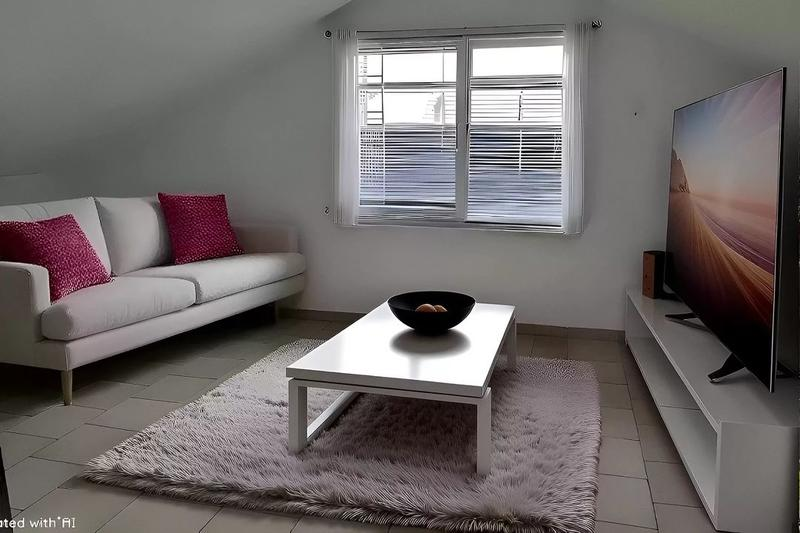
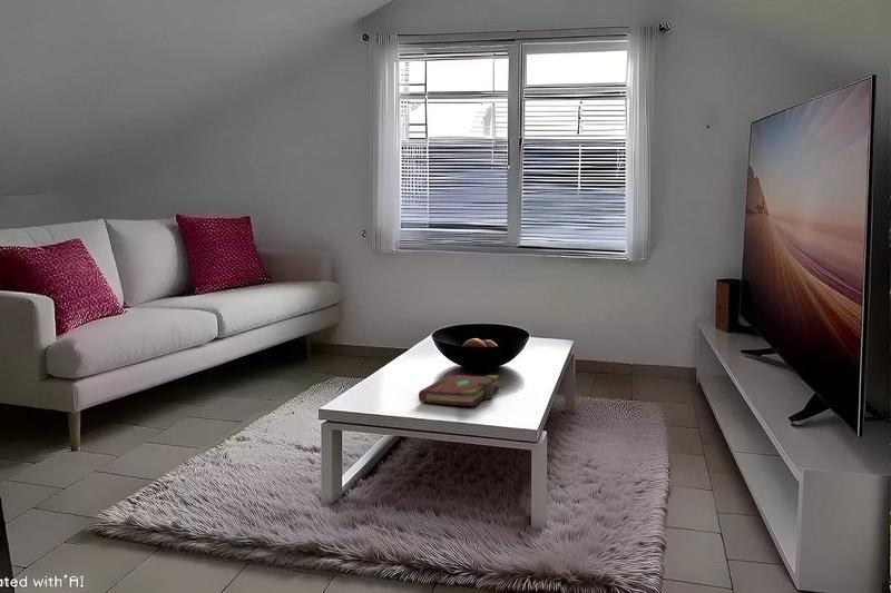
+ book (460, 387)
